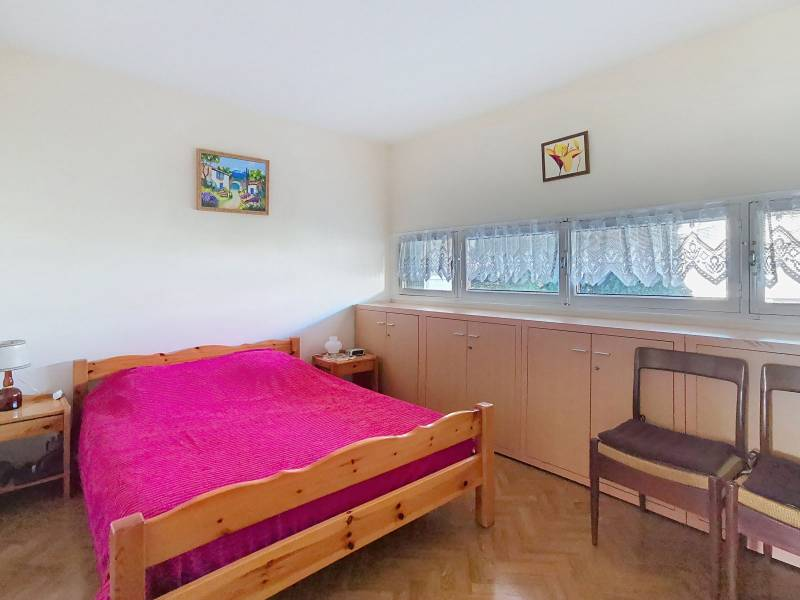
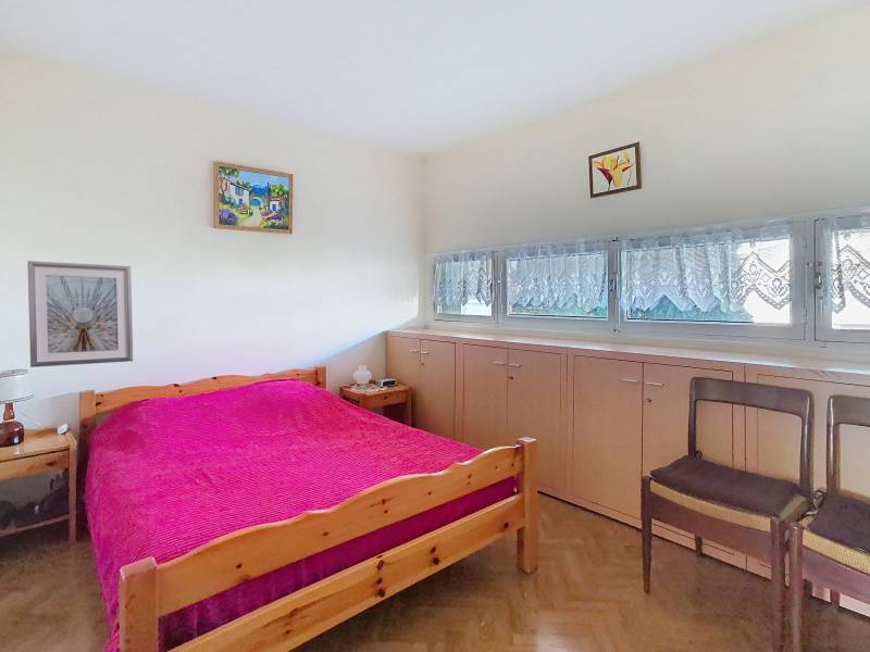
+ picture frame (83, 313)
